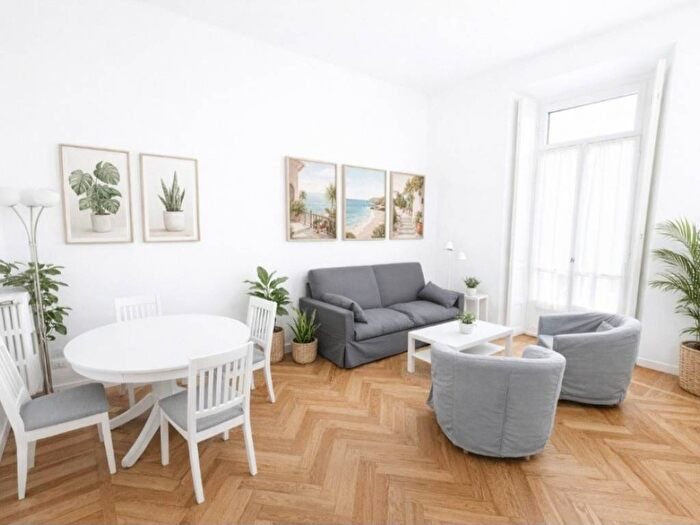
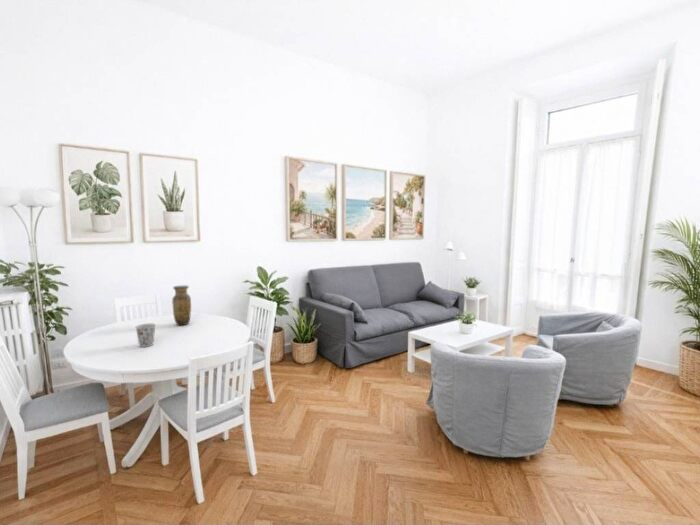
+ vase (181, 305)
+ cup (146, 335)
